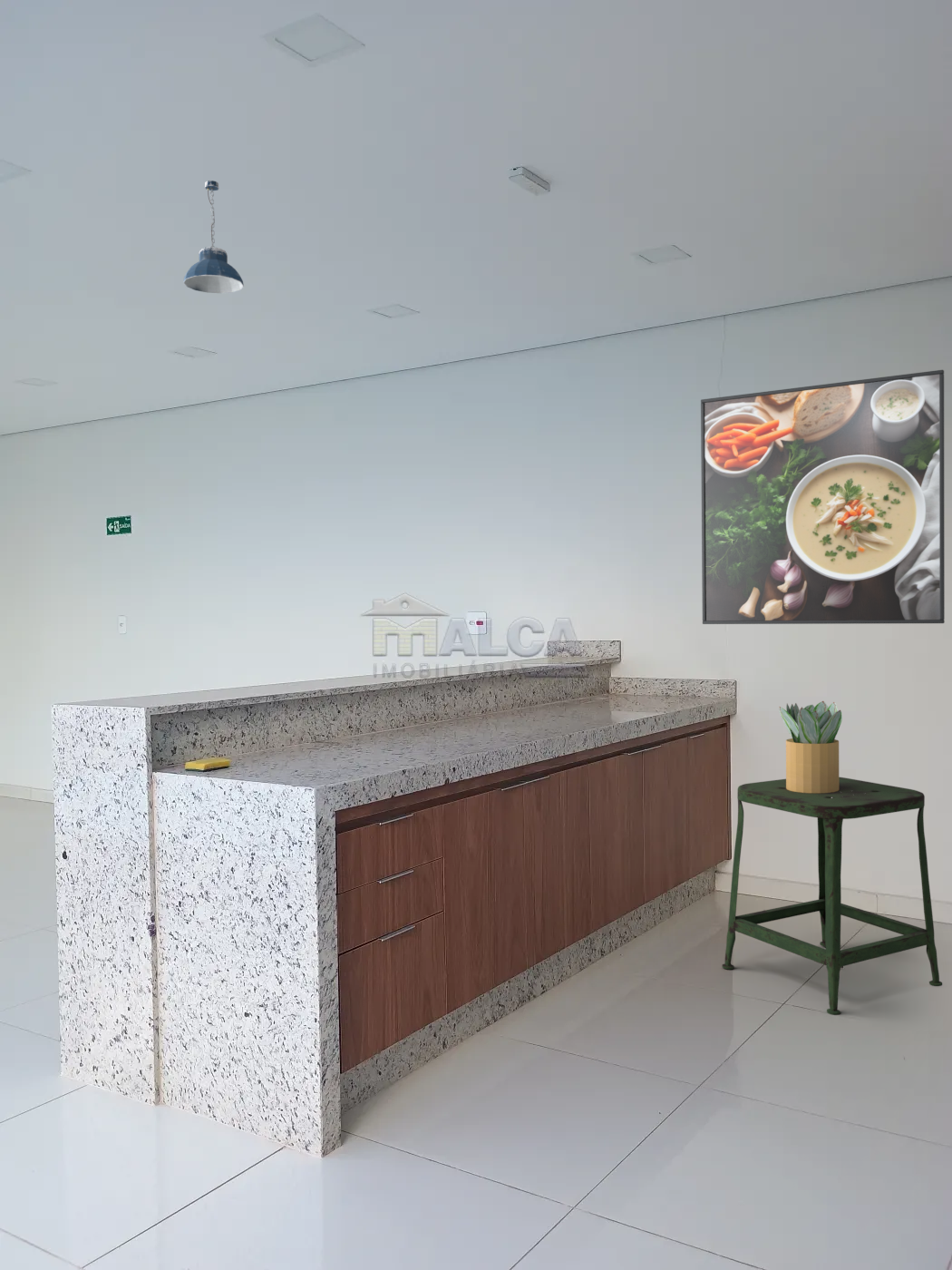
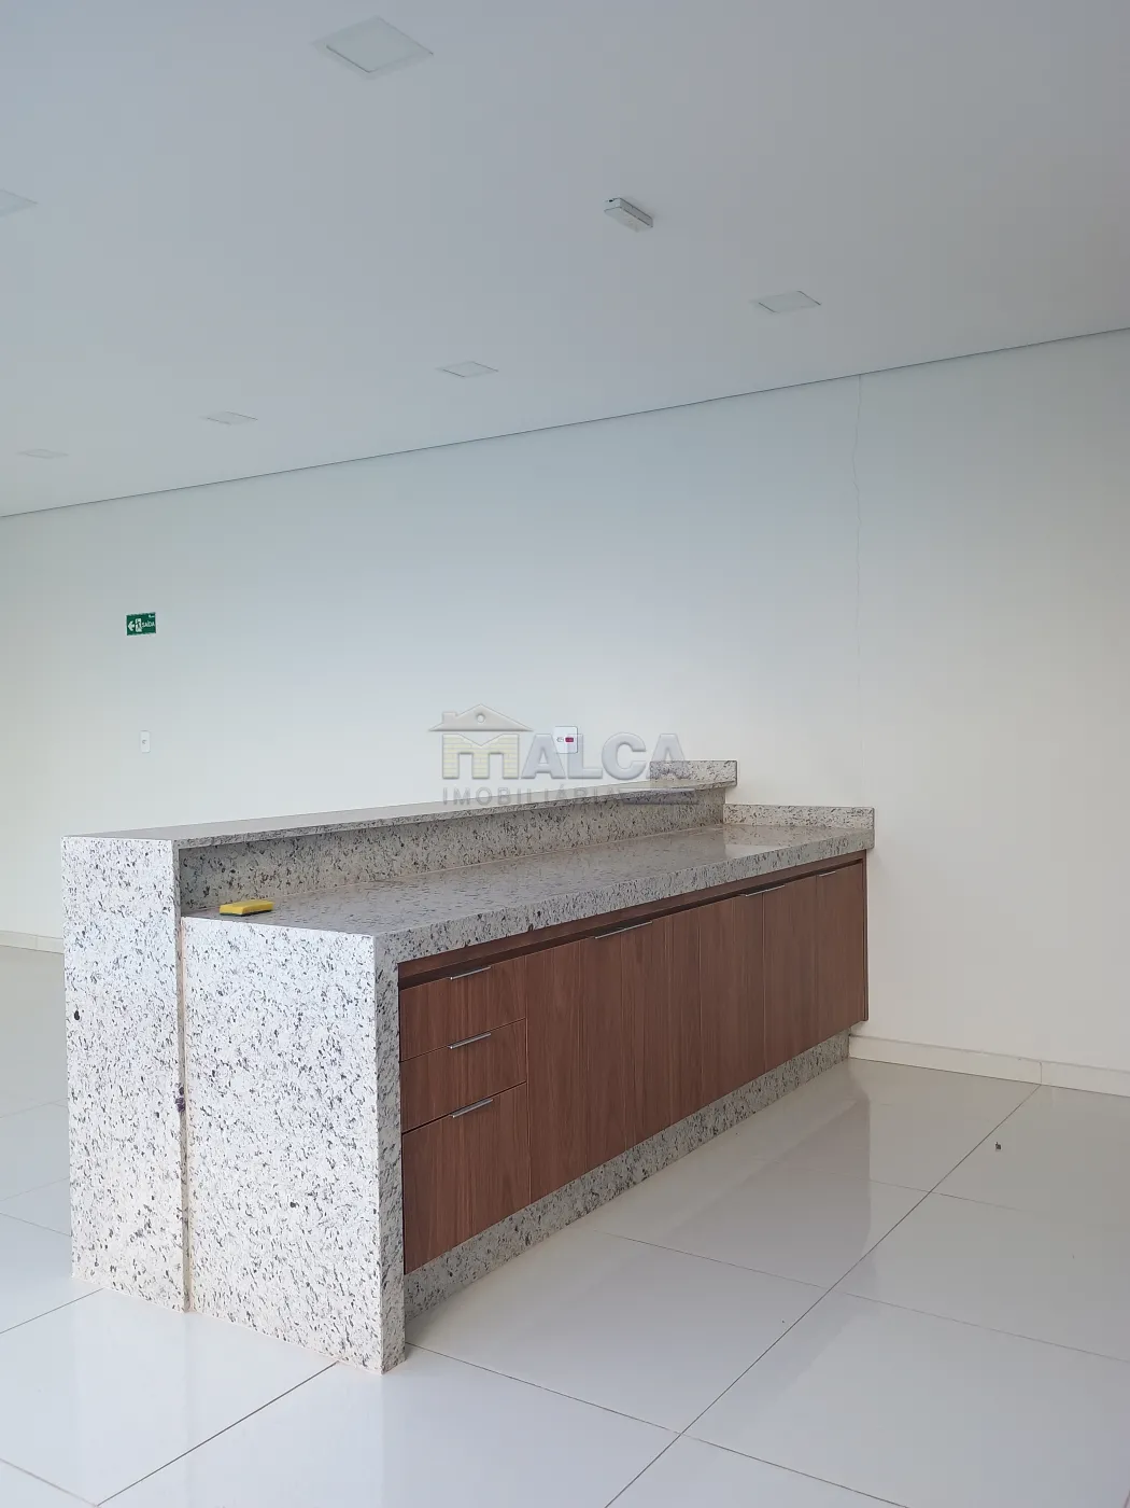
- potted plant (808, 745)
- stool (829, 883)
- pendant light (212, 234)
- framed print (815, 504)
